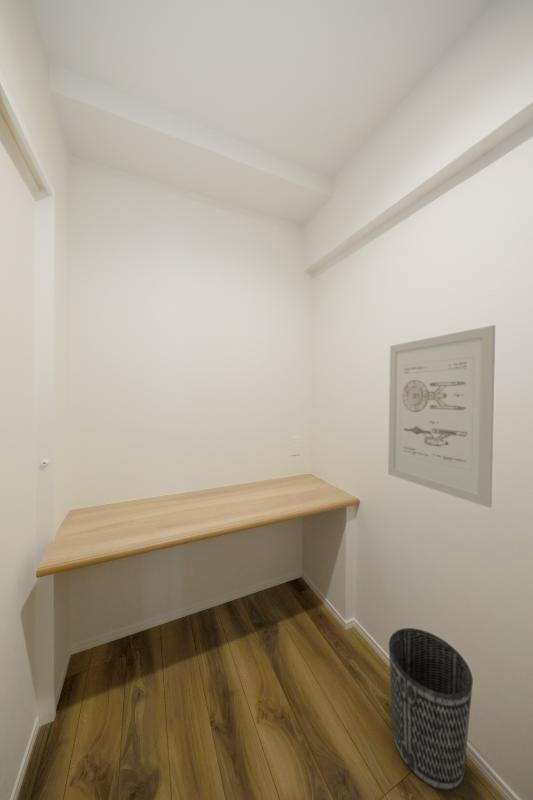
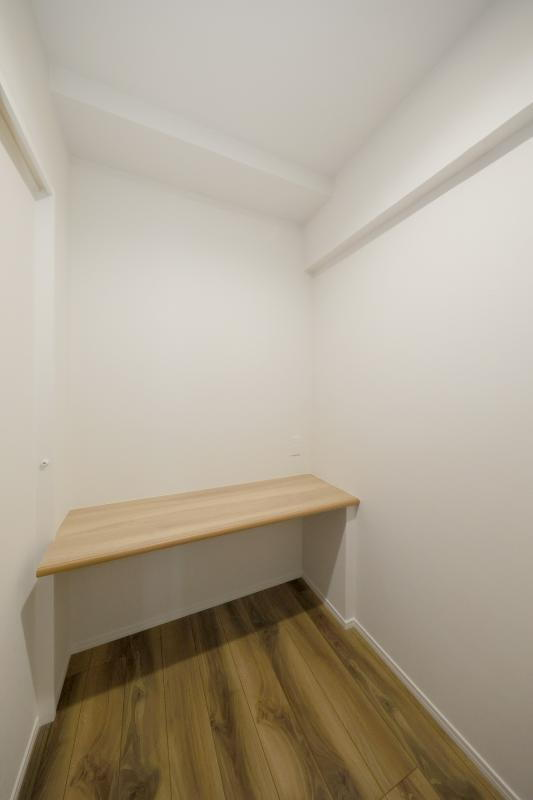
- wastebasket (427, 702)
- wall art (432, 413)
